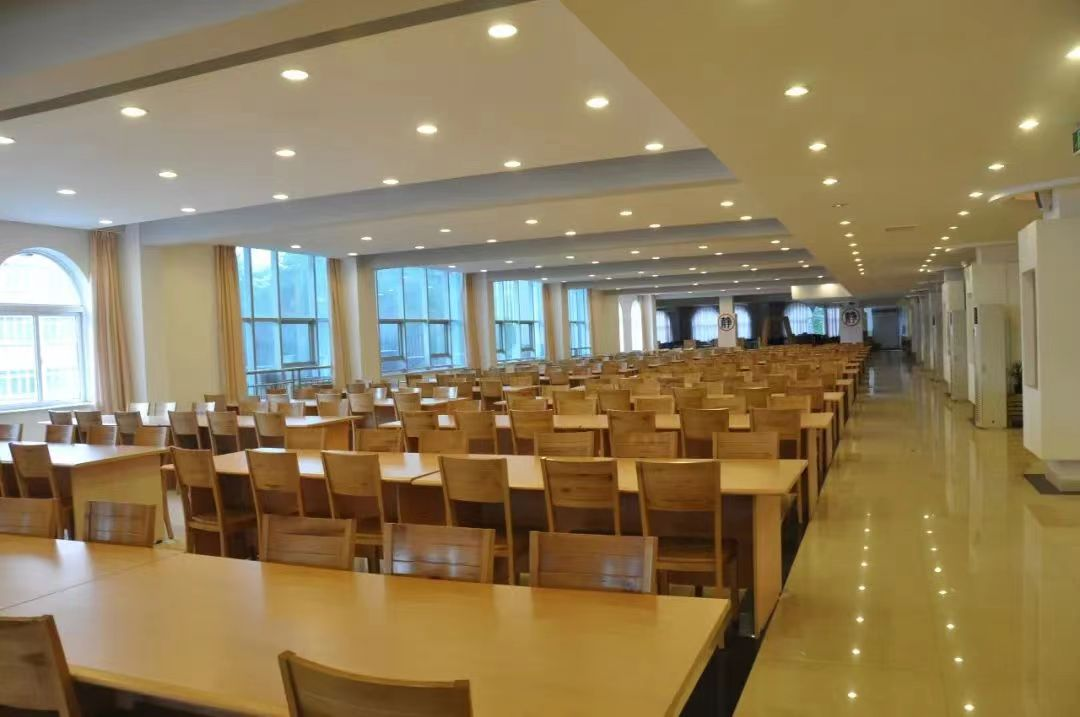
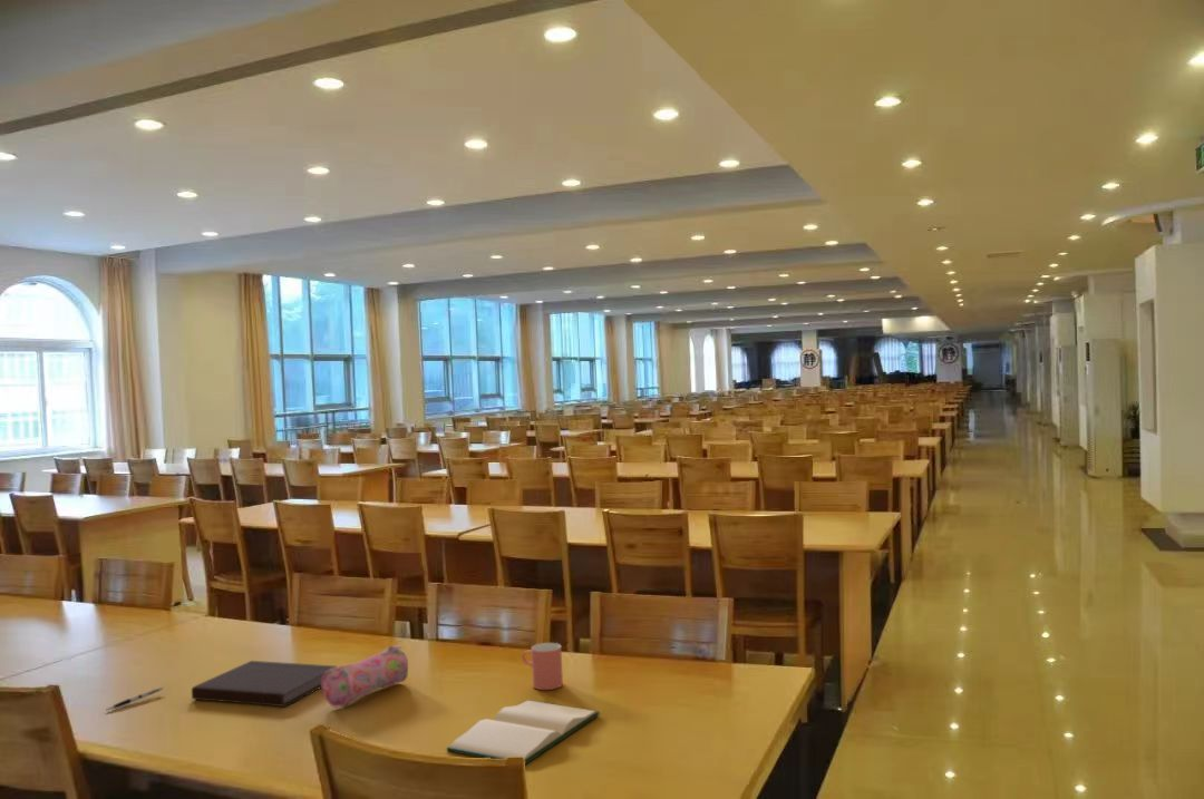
+ pencil case (367, 674)
+ notebook (266, 682)
+ hardback book (525, 725)
+ cup (541, 664)
+ pen (135, 698)
